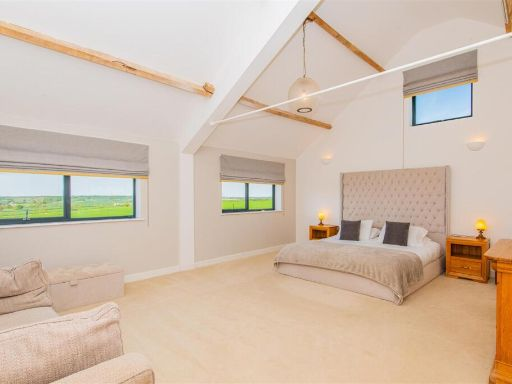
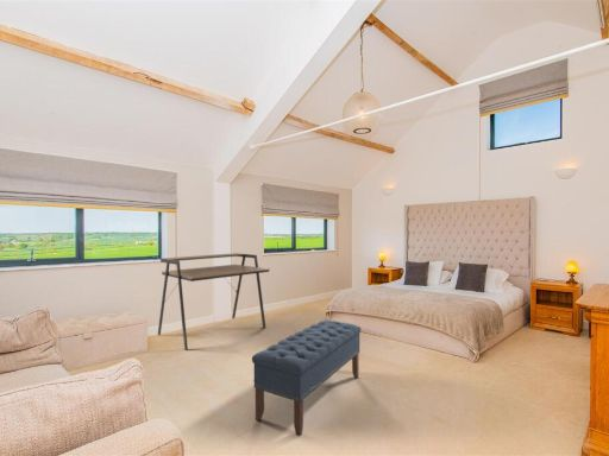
+ bench (313, 366)
+ desk (214, 278)
